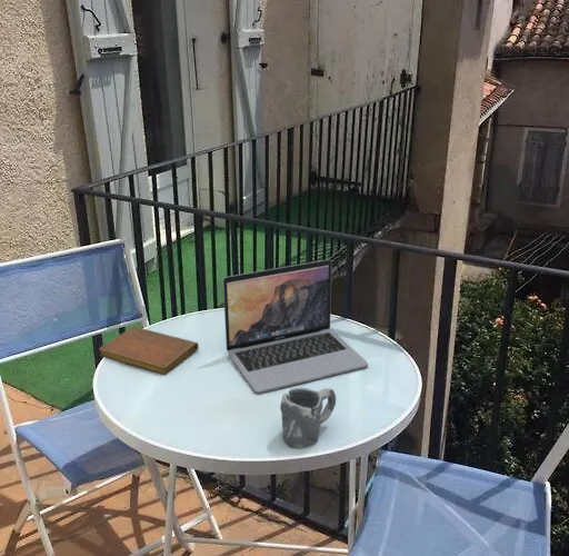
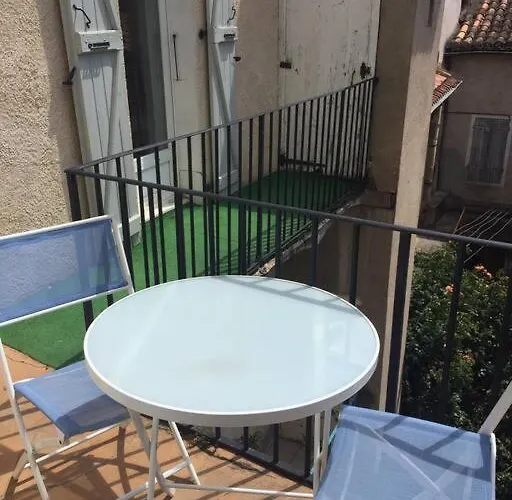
- mug (310, 410)
- laptop (296, 322)
- notebook (149, 348)
